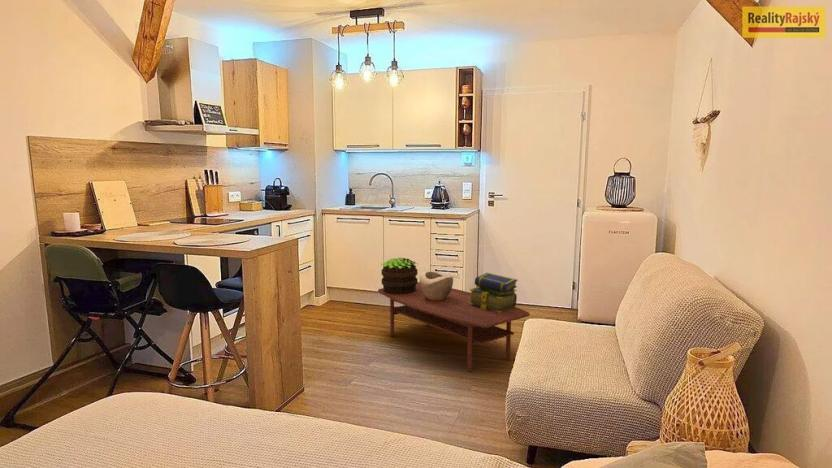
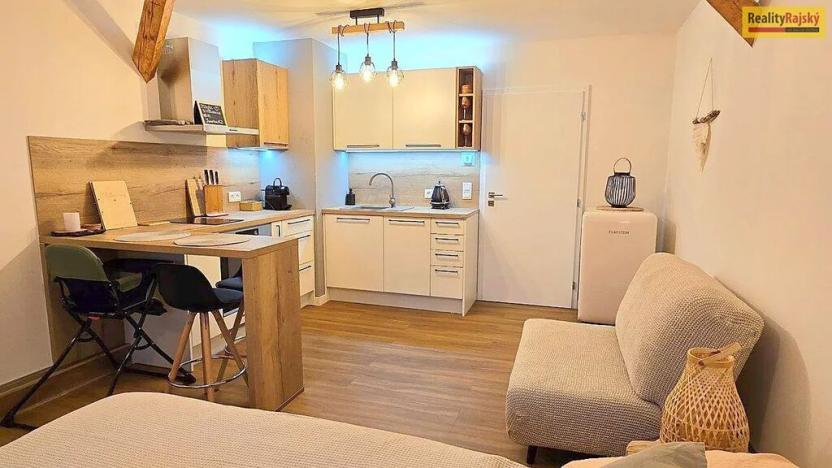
- stack of books (494, 291)
- coffee table (446, 323)
- decorative bowl (436, 285)
- potted plant (399, 273)
